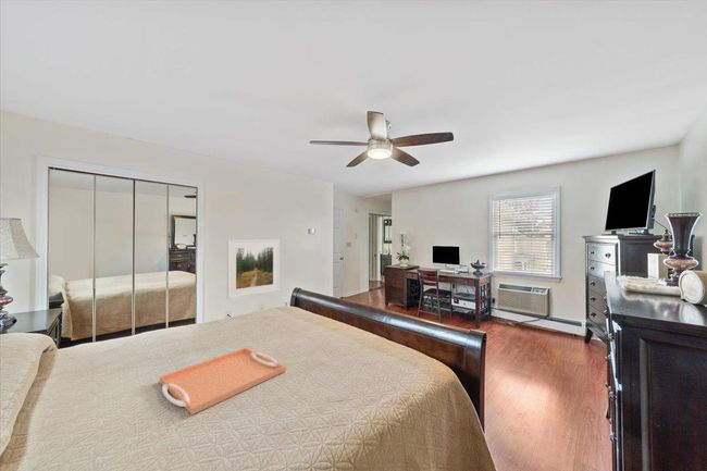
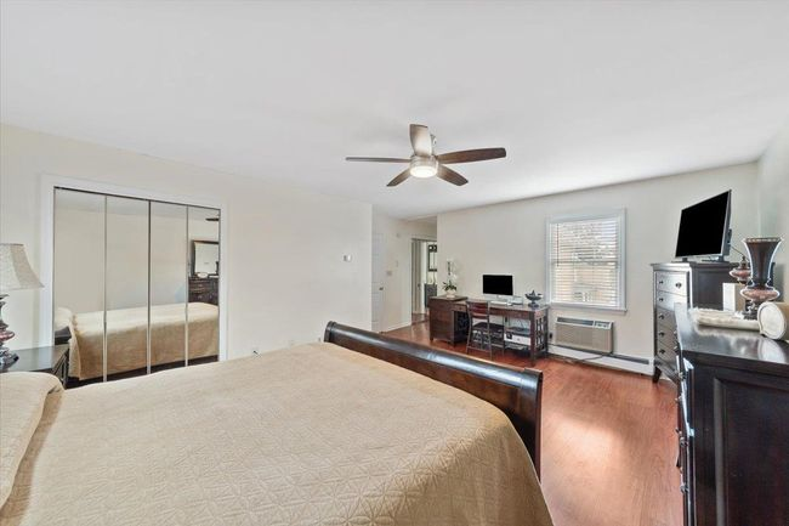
- serving tray (224, 373)
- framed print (255, 267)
